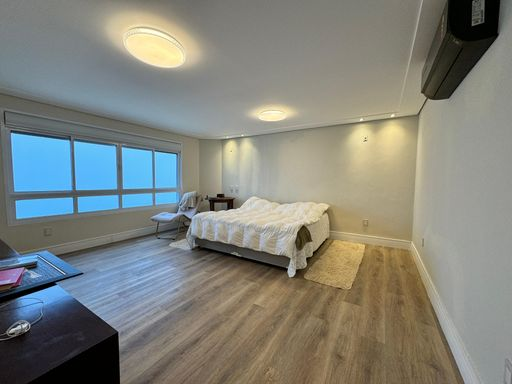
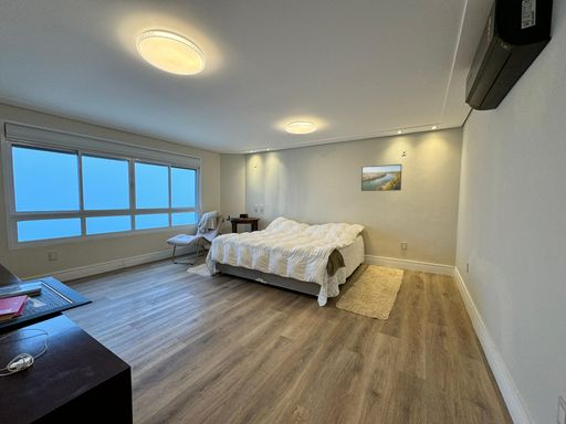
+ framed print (380, 178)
